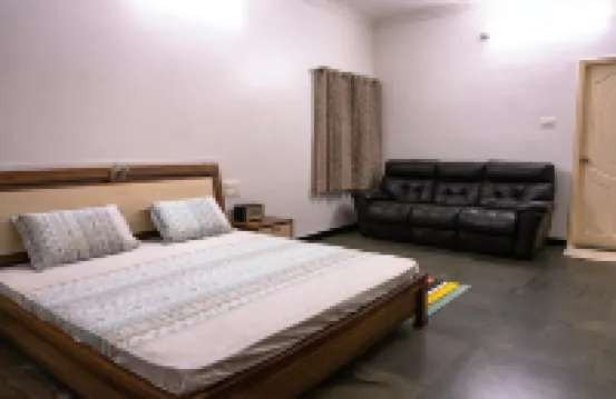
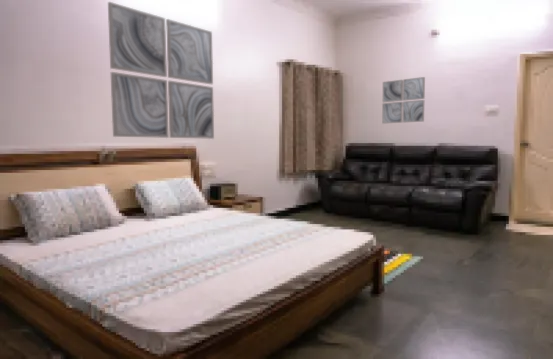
+ wall art (168, 77)
+ wall art (402, 100)
